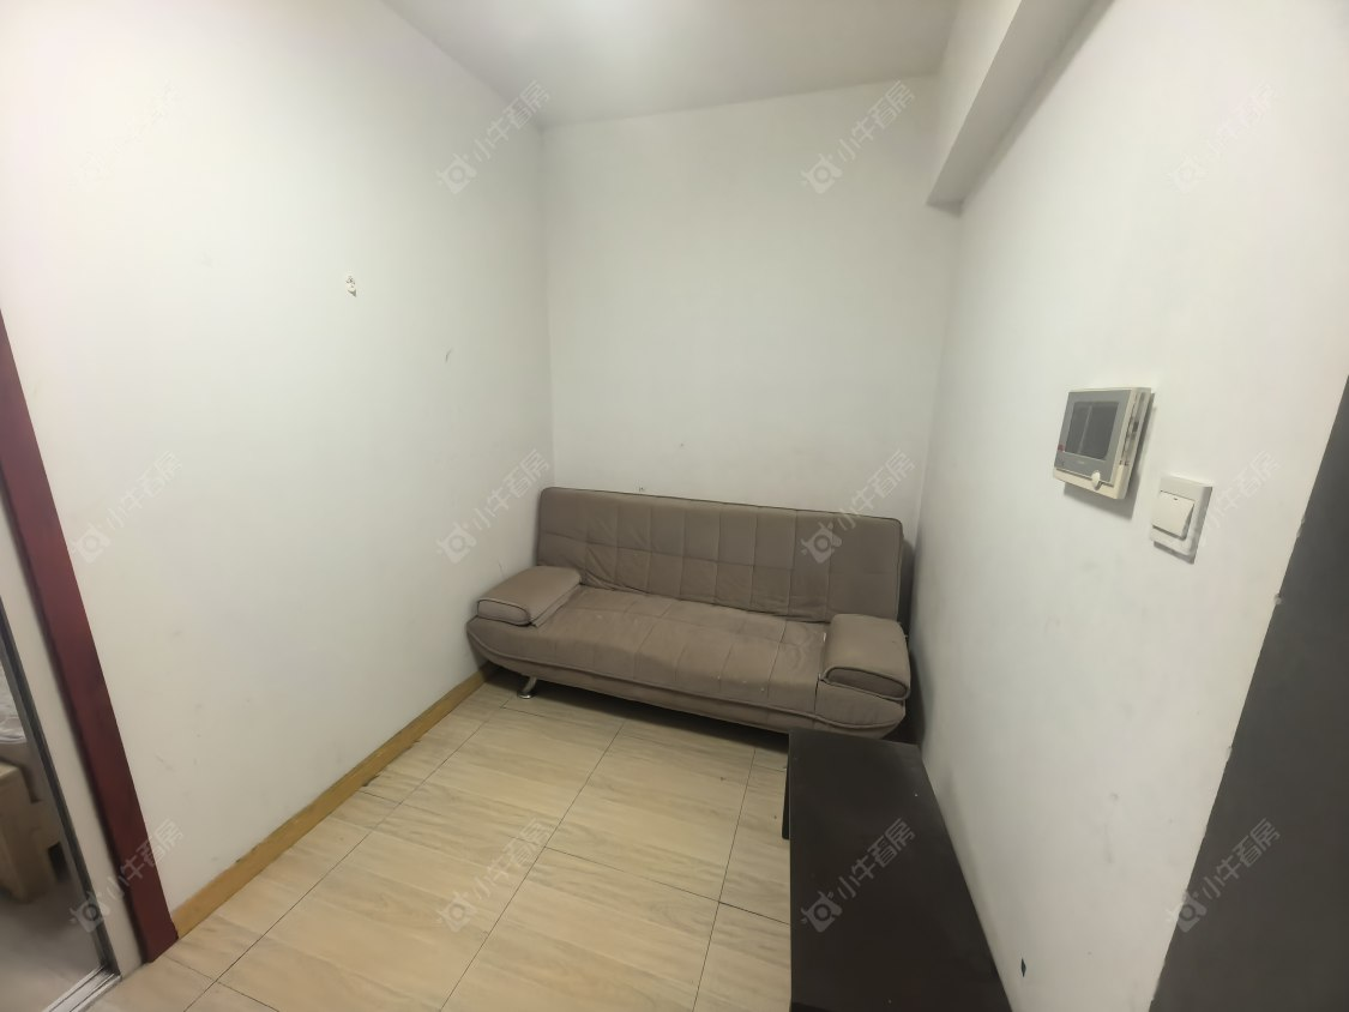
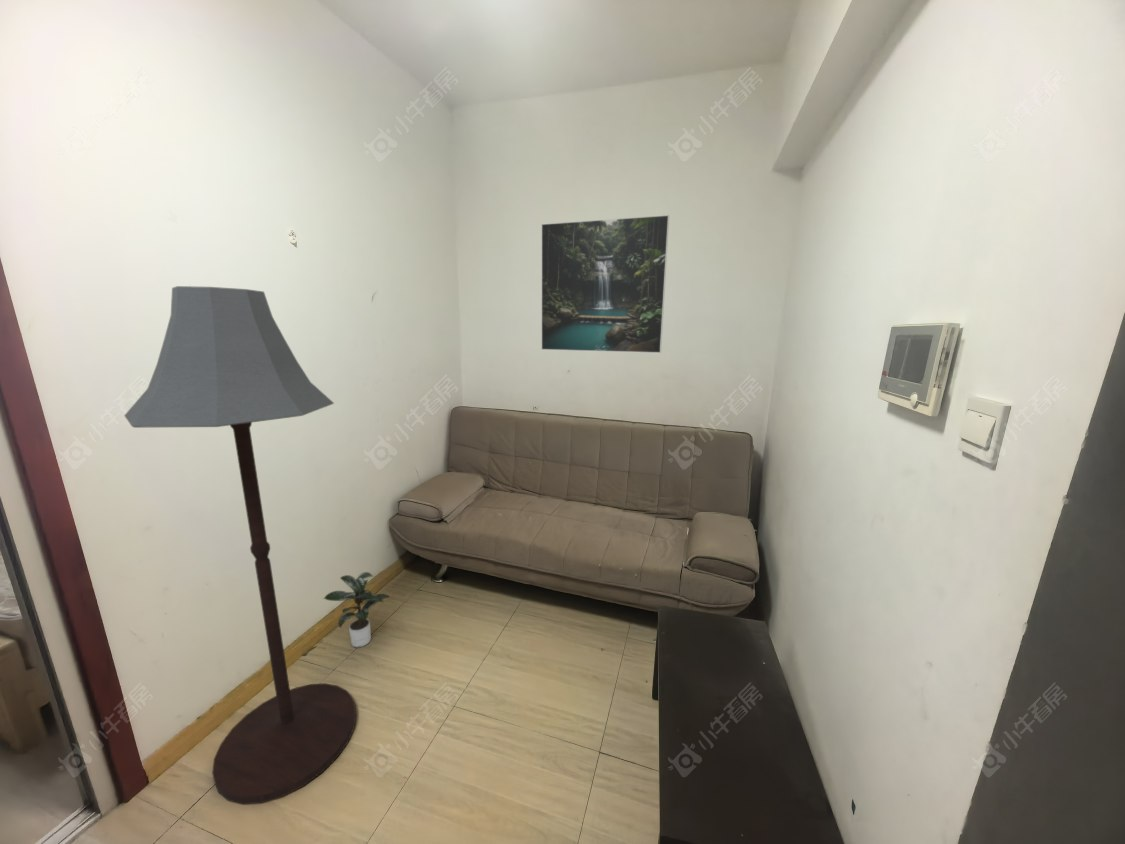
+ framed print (600, 287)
+ potted plant (359, 604)
+ floor lamp (259, 542)
